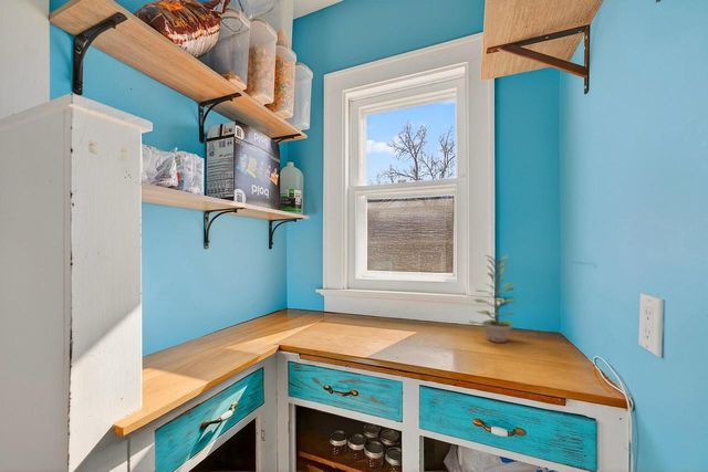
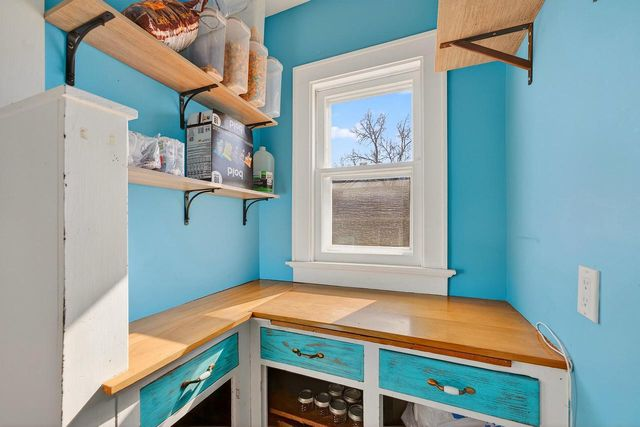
- plant (493, 296)
